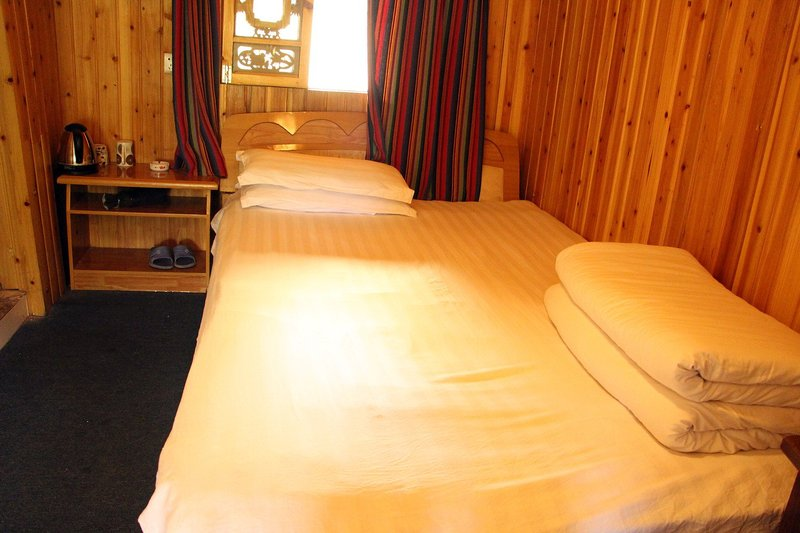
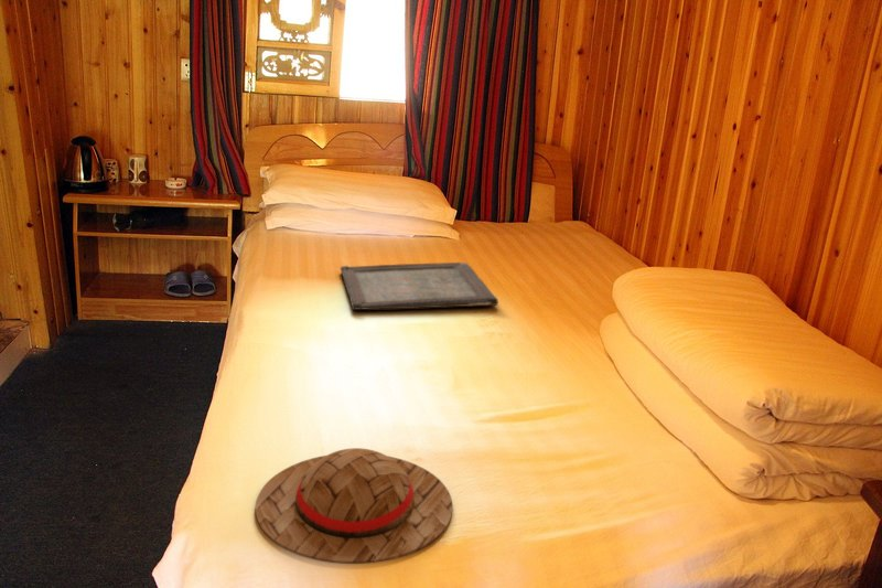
+ serving tray (415, 284)
+ straw hat (355, 482)
